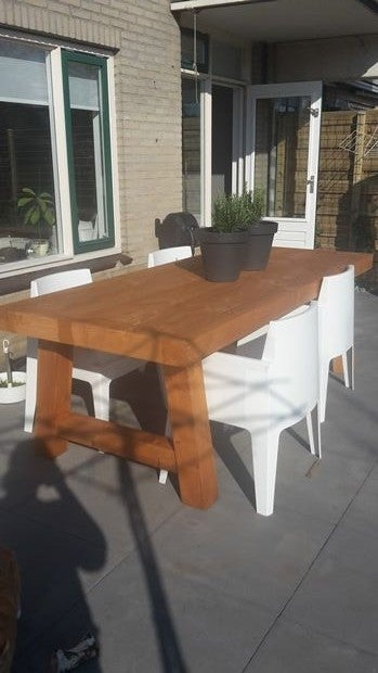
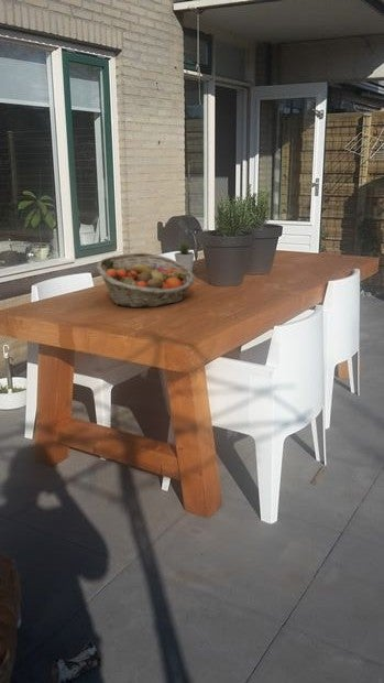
+ potted plant (185, 256)
+ fruit basket (145, 279)
